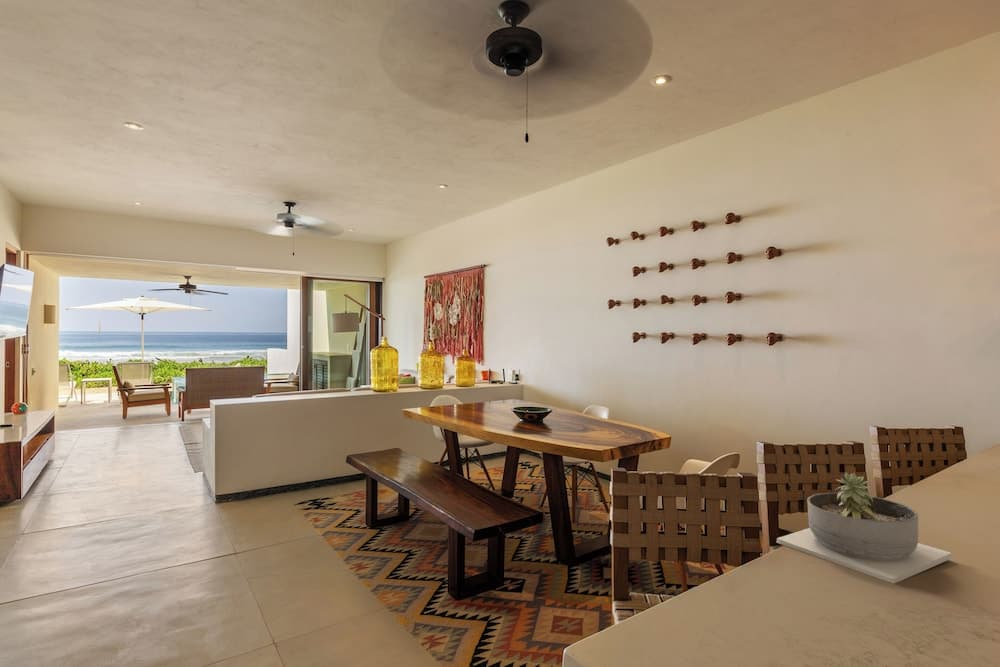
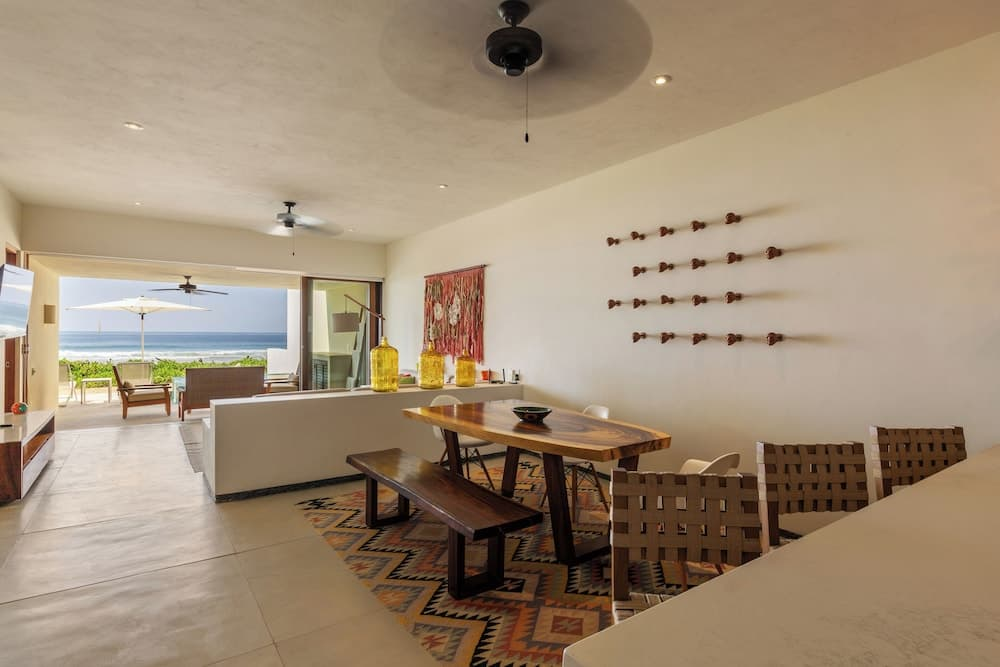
- succulent planter (859, 511)
